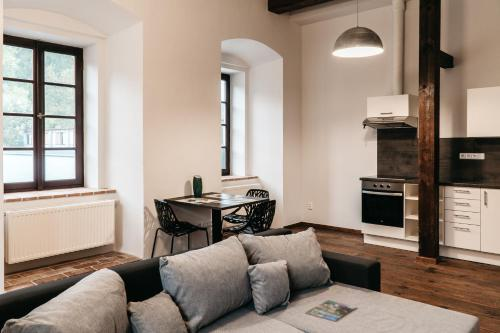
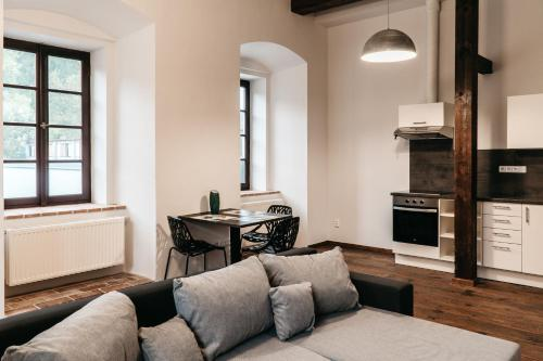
- magazine (331, 309)
